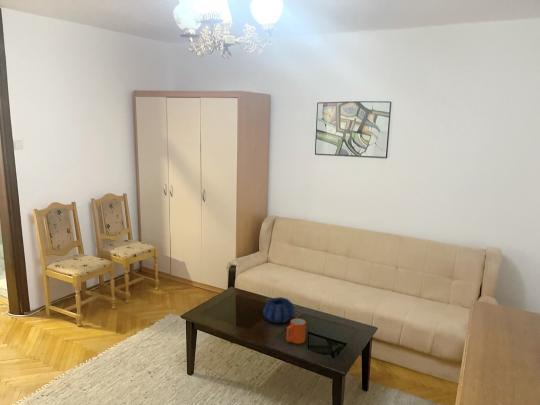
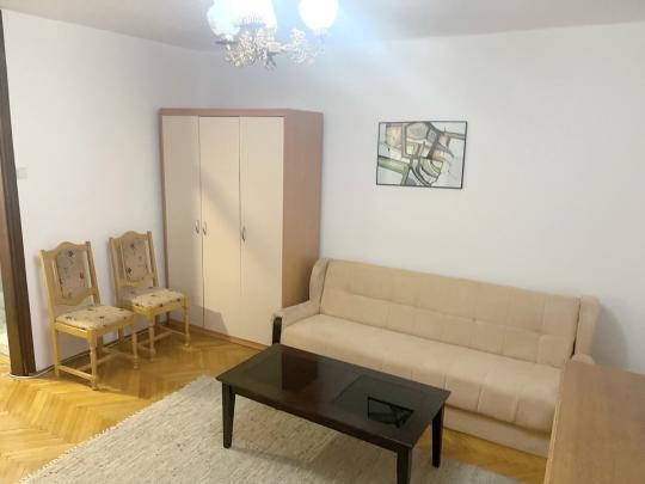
- mug (296, 331)
- decorative bowl (278, 309)
